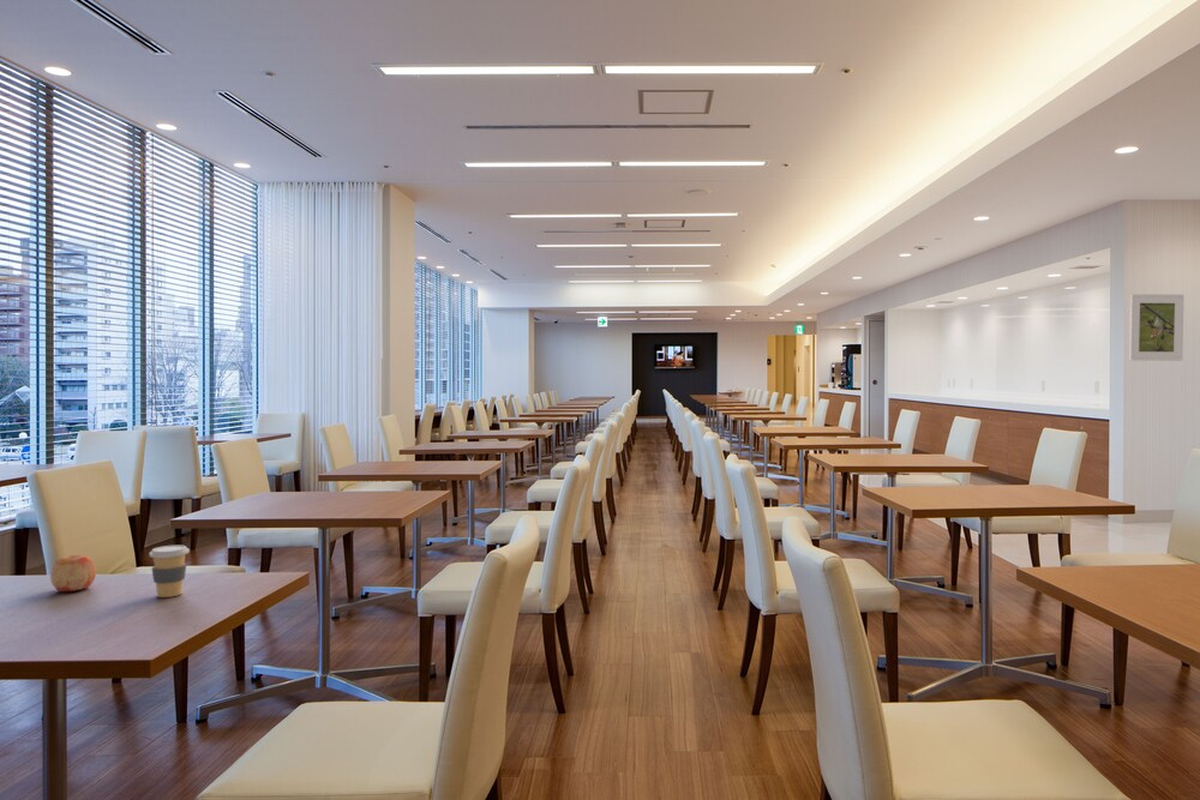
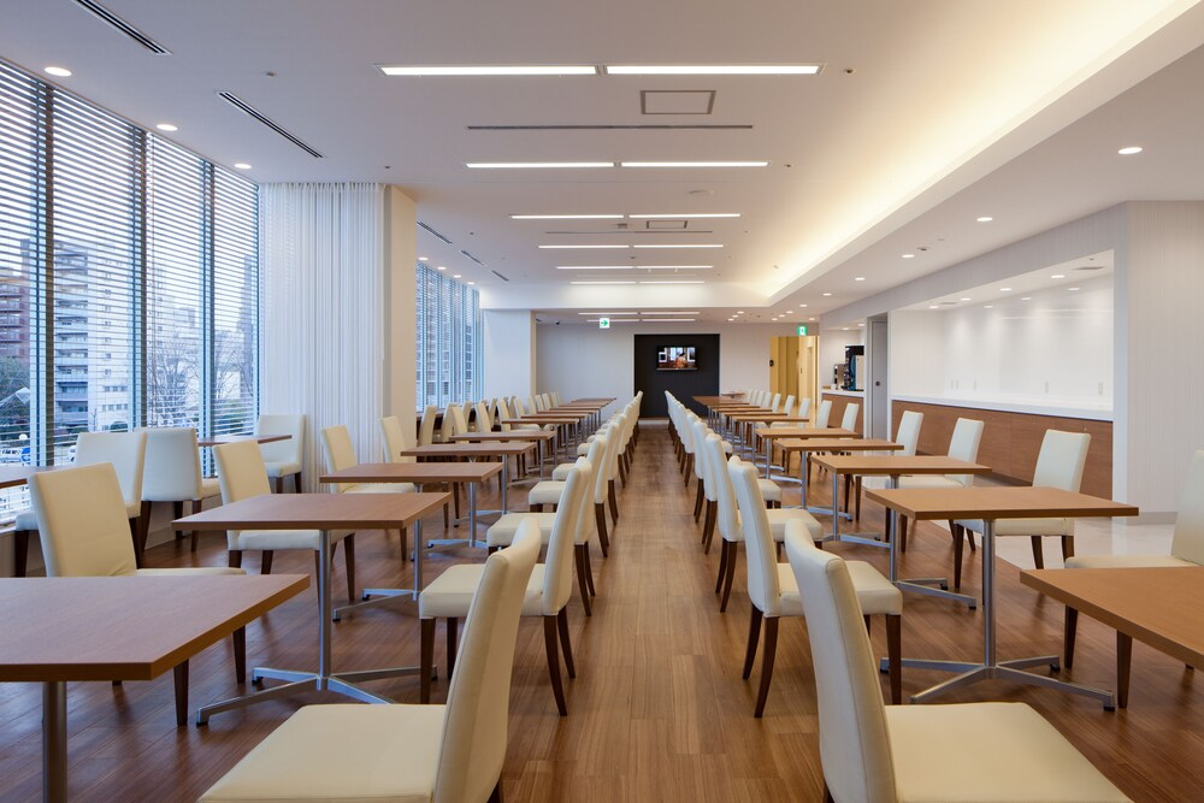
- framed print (1156, 327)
- coffee cup (169, 571)
- apple (73, 572)
